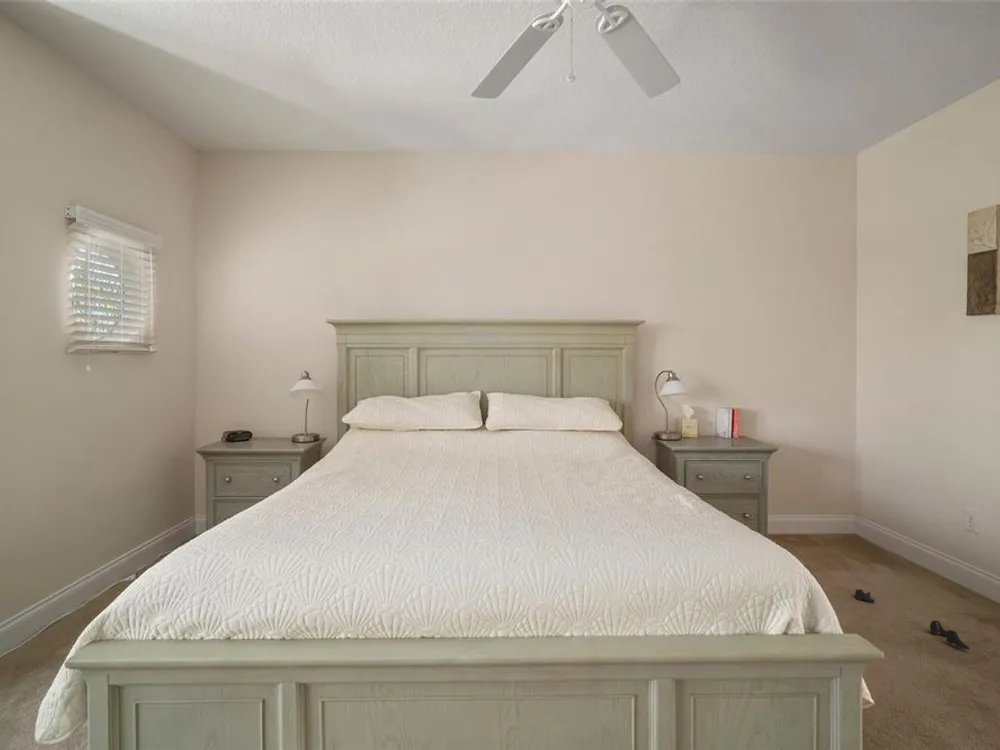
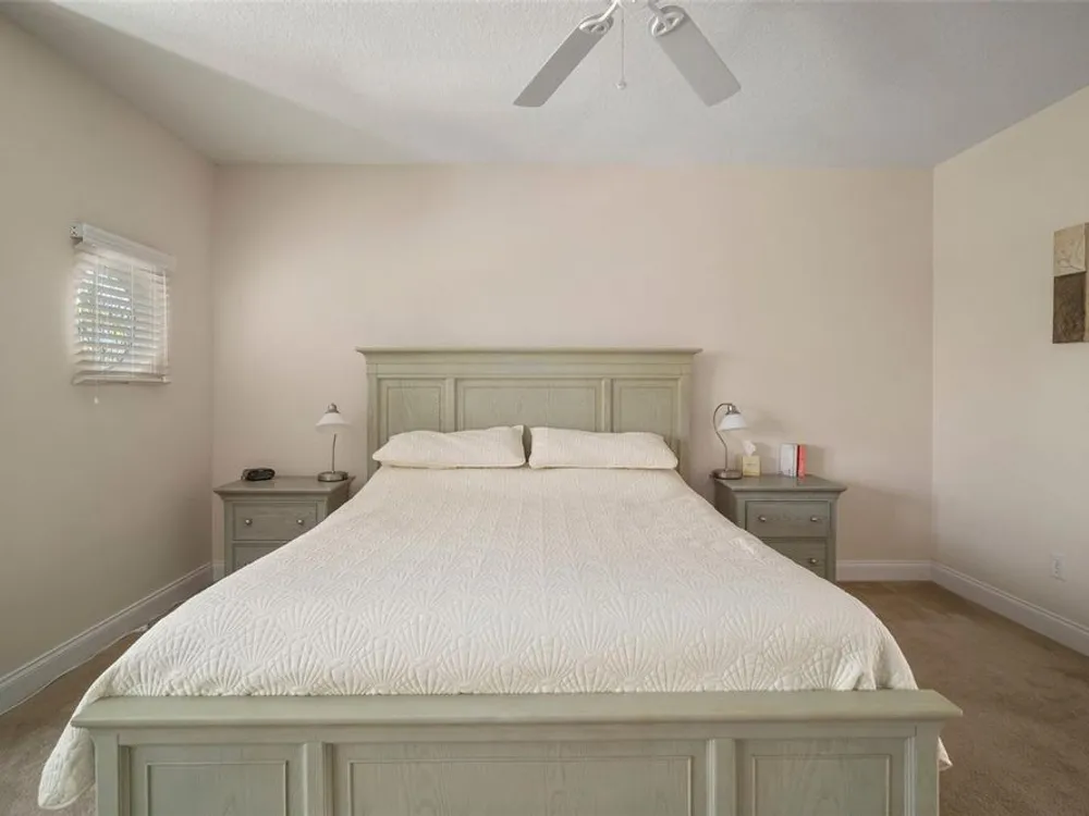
- shoe (931, 621)
